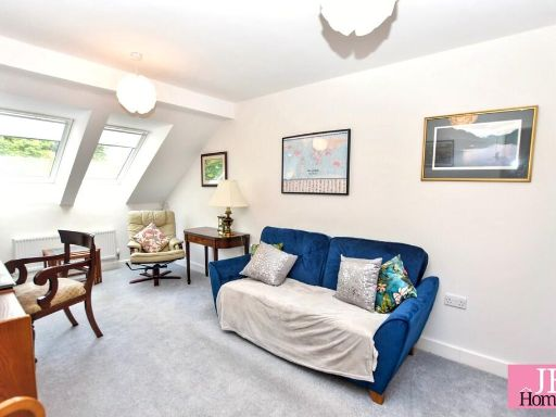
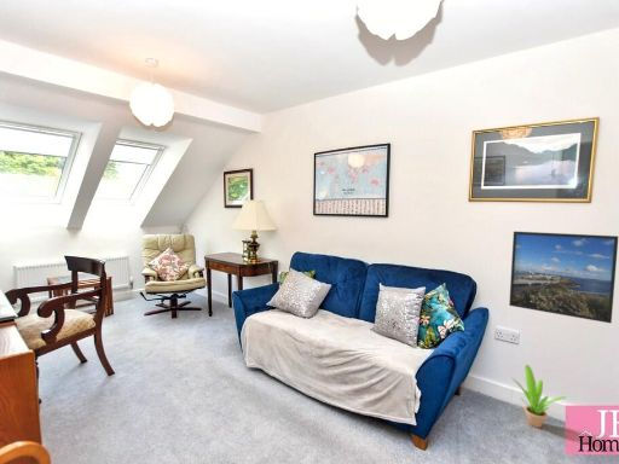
+ potted plant (537, 400)
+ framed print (559, 273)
